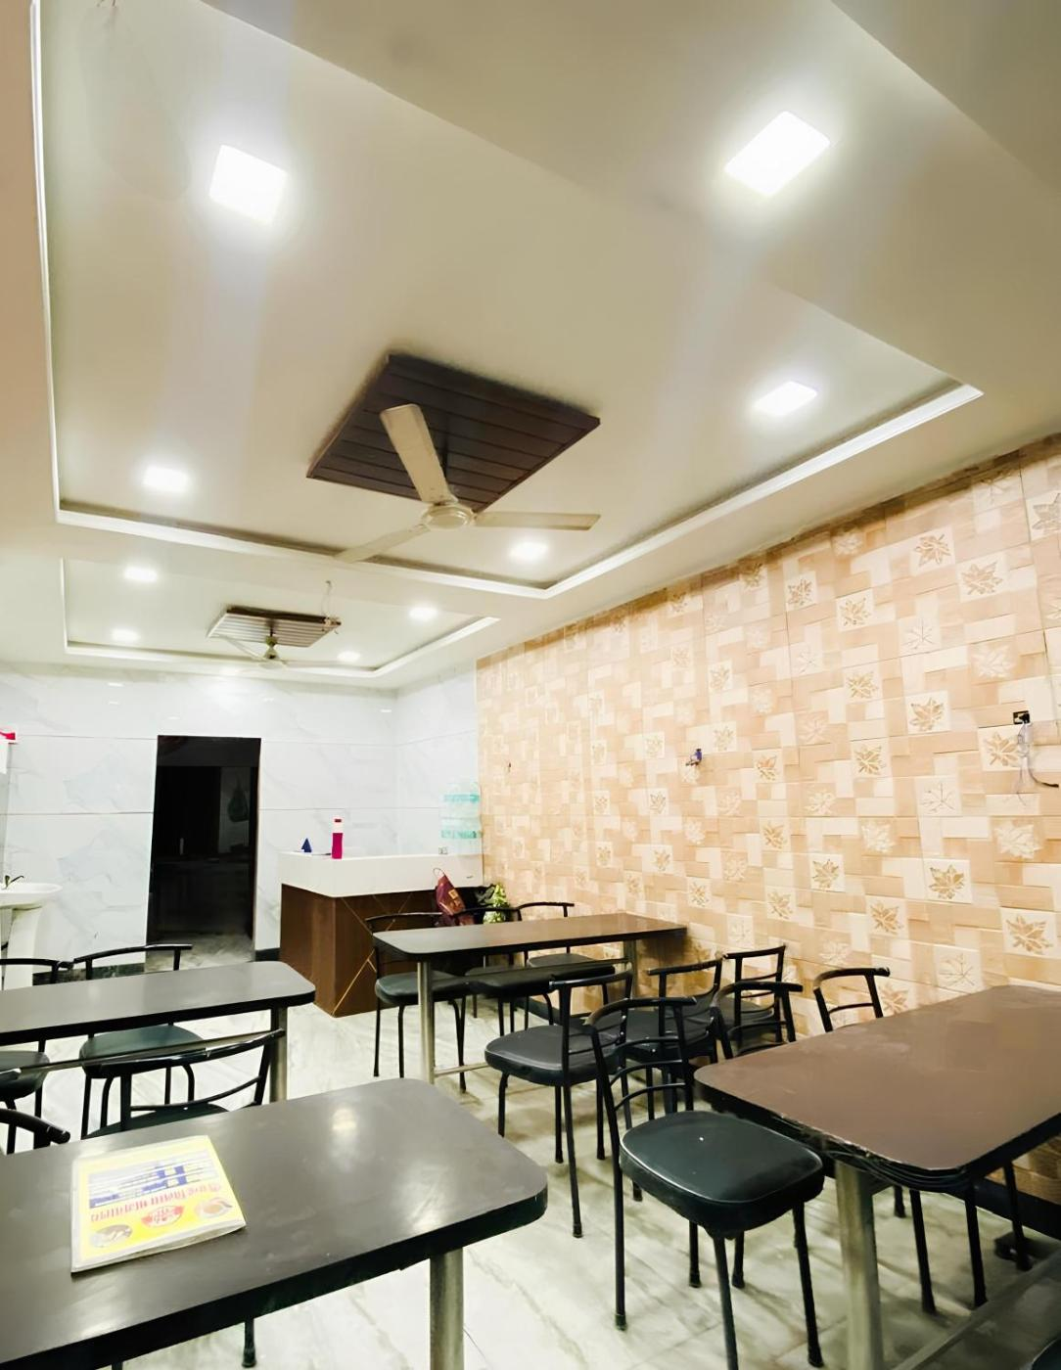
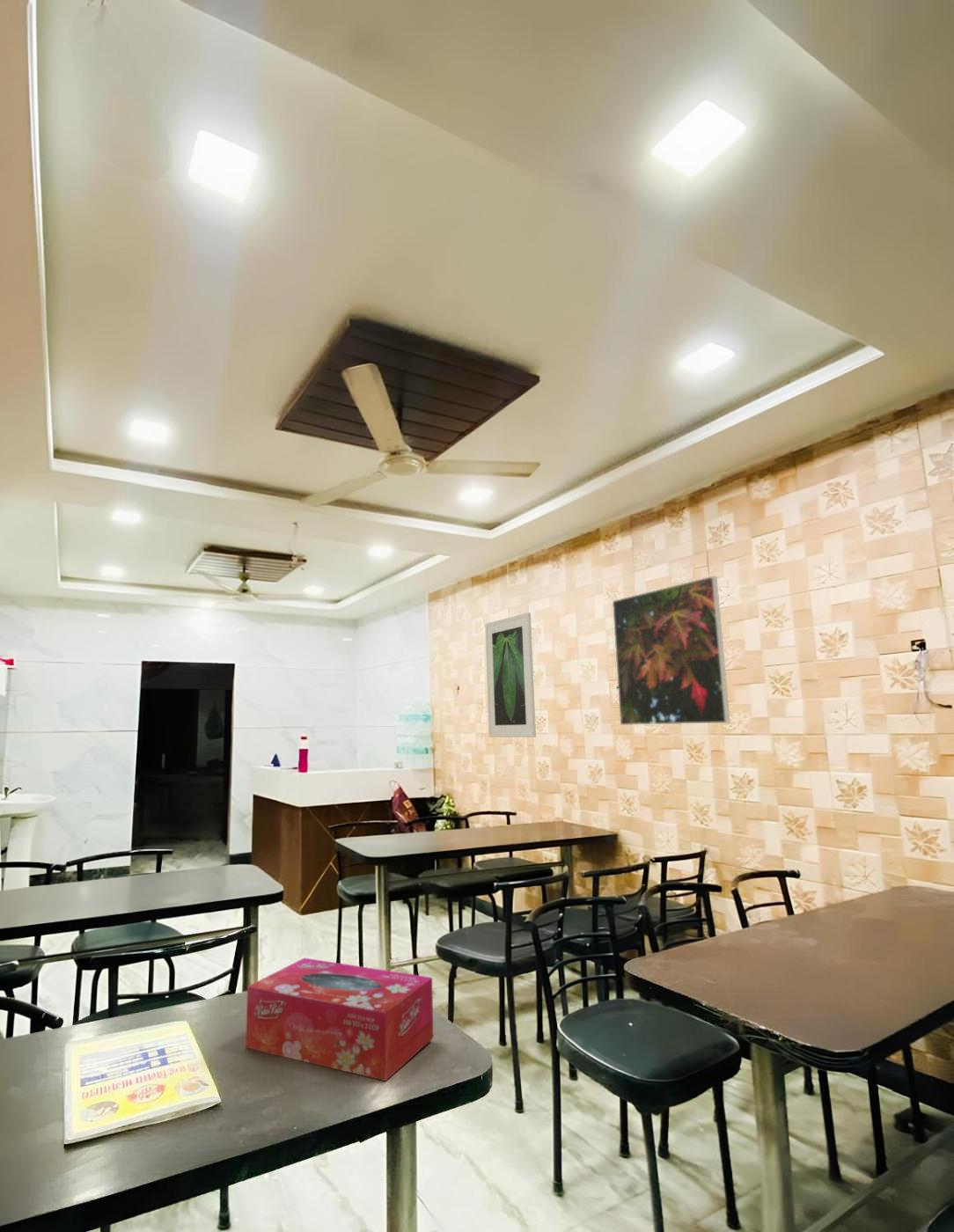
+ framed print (665, 656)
+ tissue box (340, 1012)
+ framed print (509, 677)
